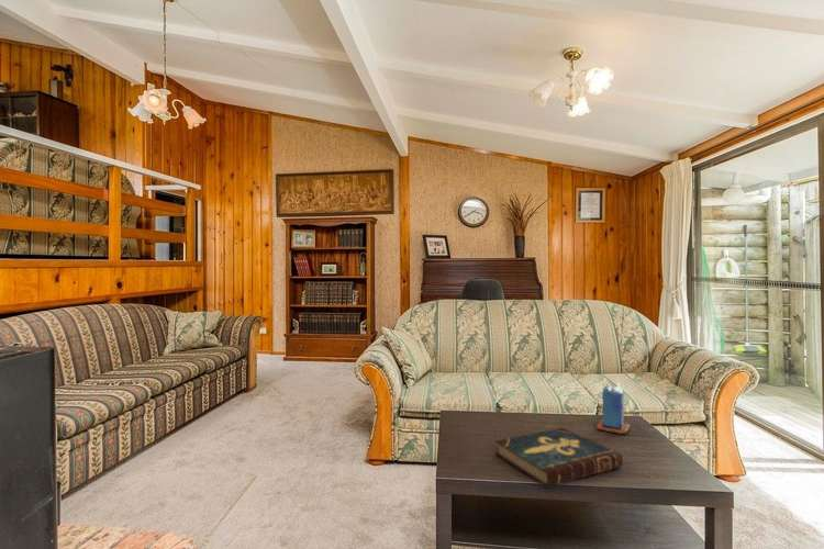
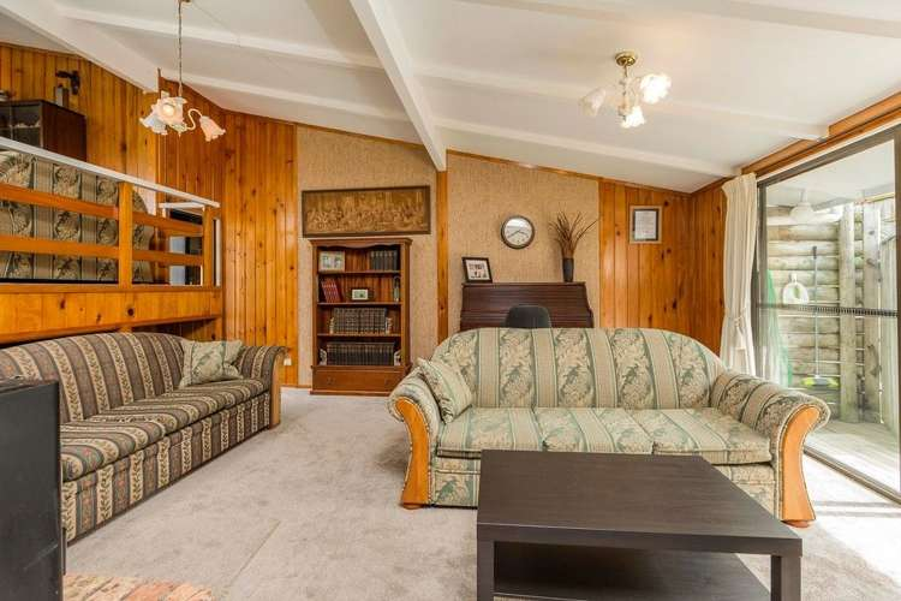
- book (556, 453)
- candle (612, 405)
